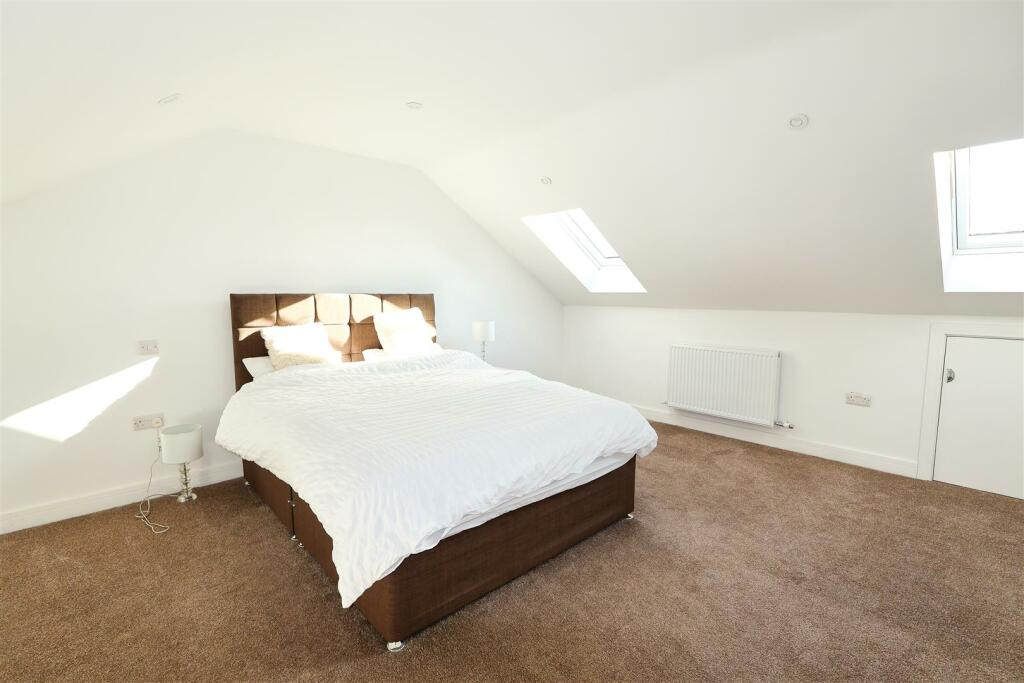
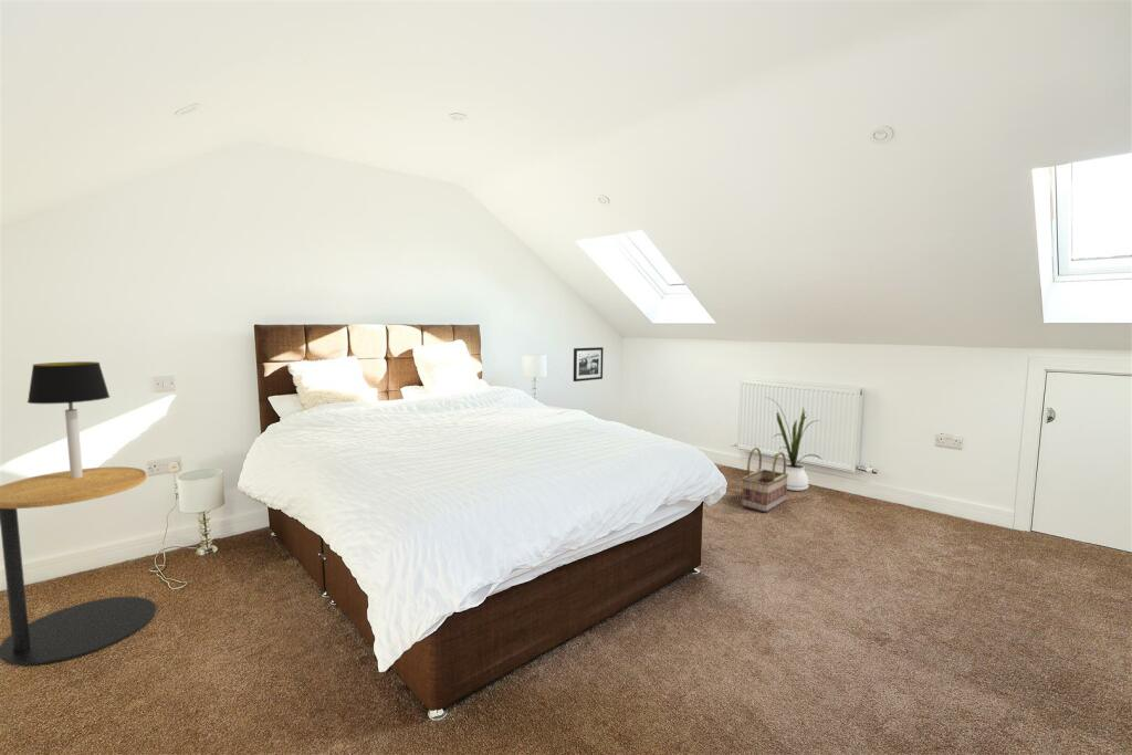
+ table lamp (72, 419)
+ house plant (792, 443)
+ picture frame (588, 364)
+ basket (765, 476)
+ side table (88, 601)
